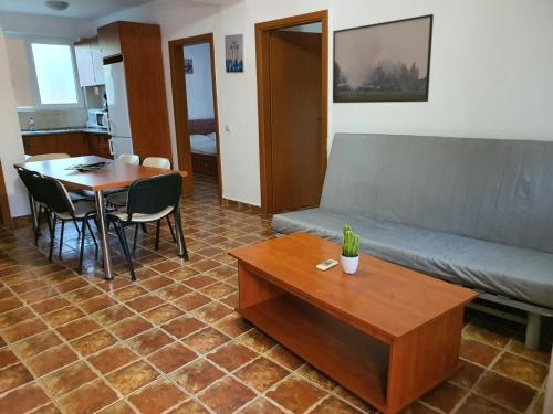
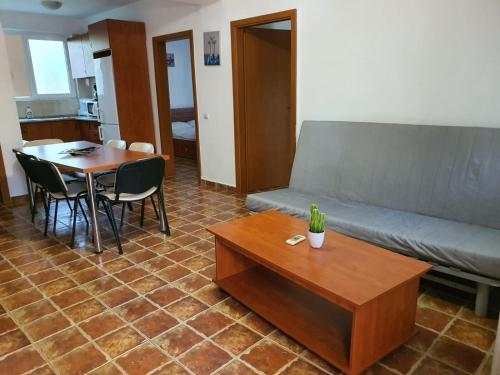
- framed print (377, 63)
